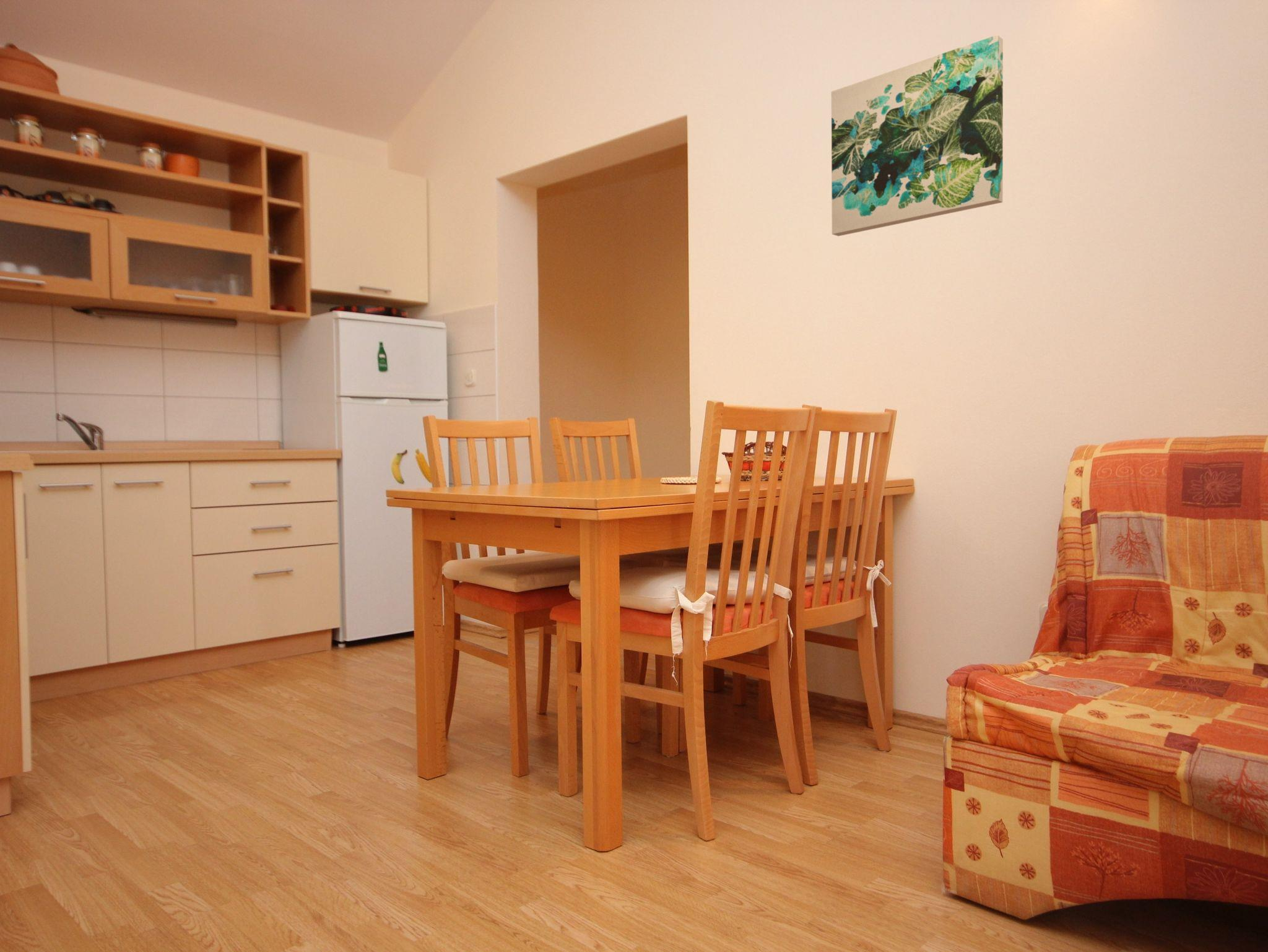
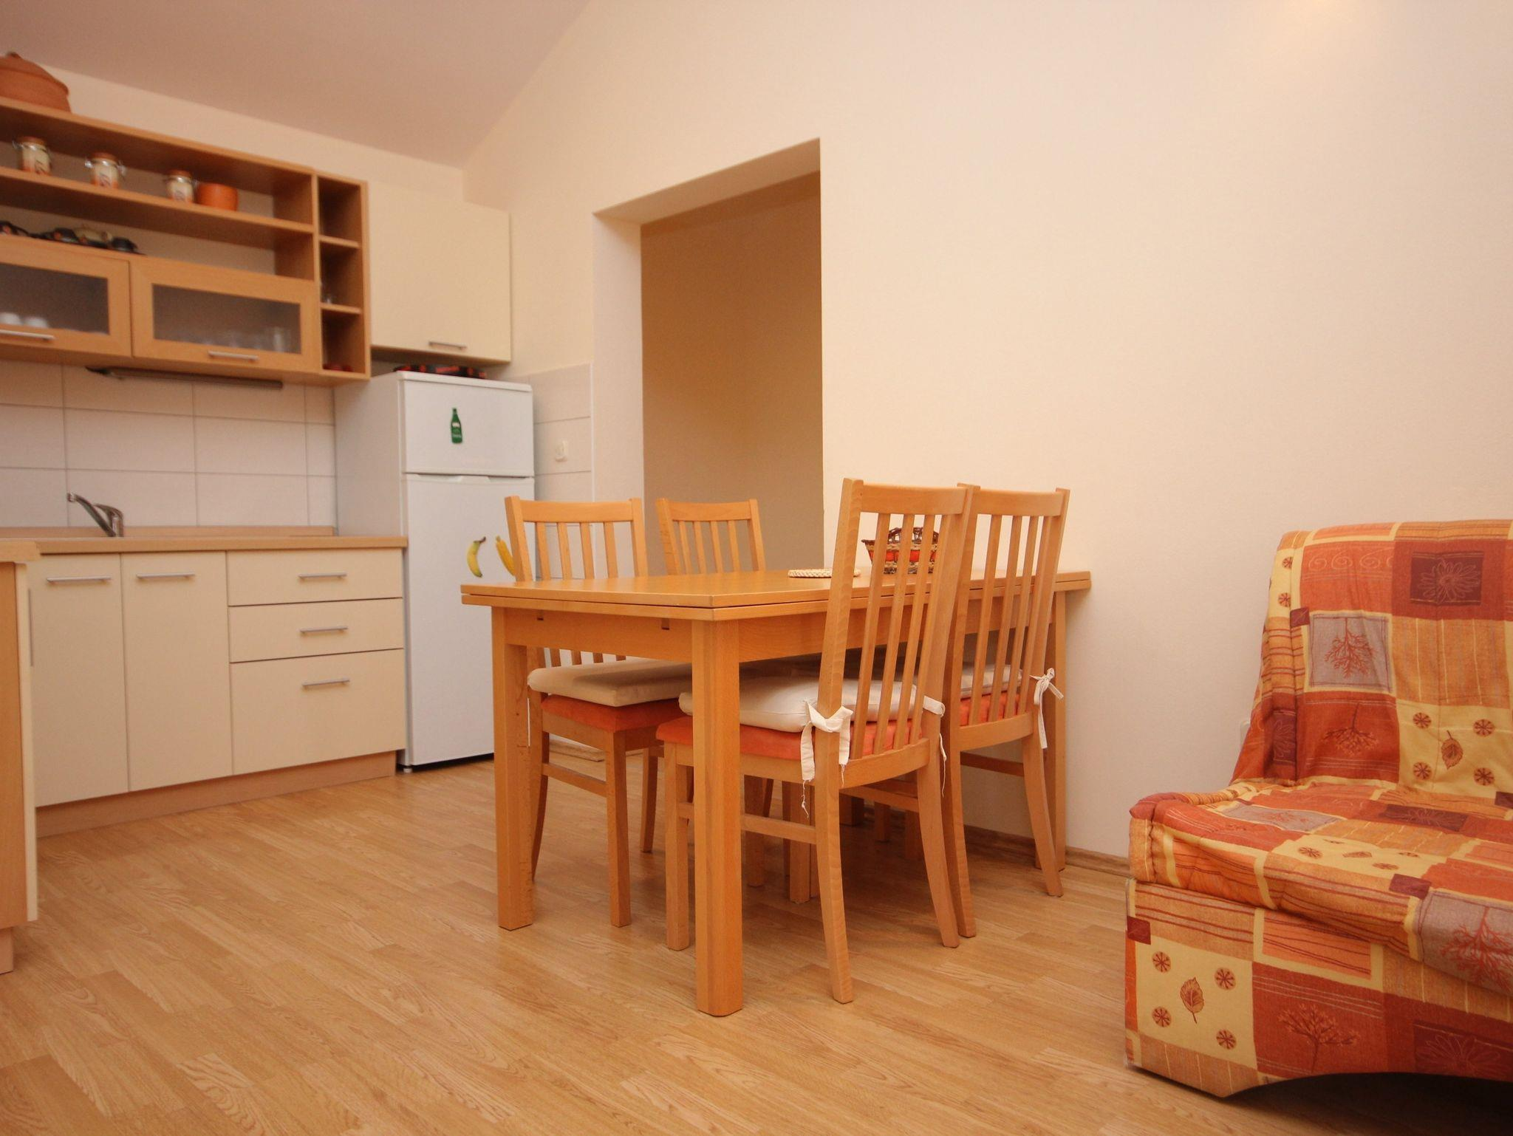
- wall art (911, 143)
